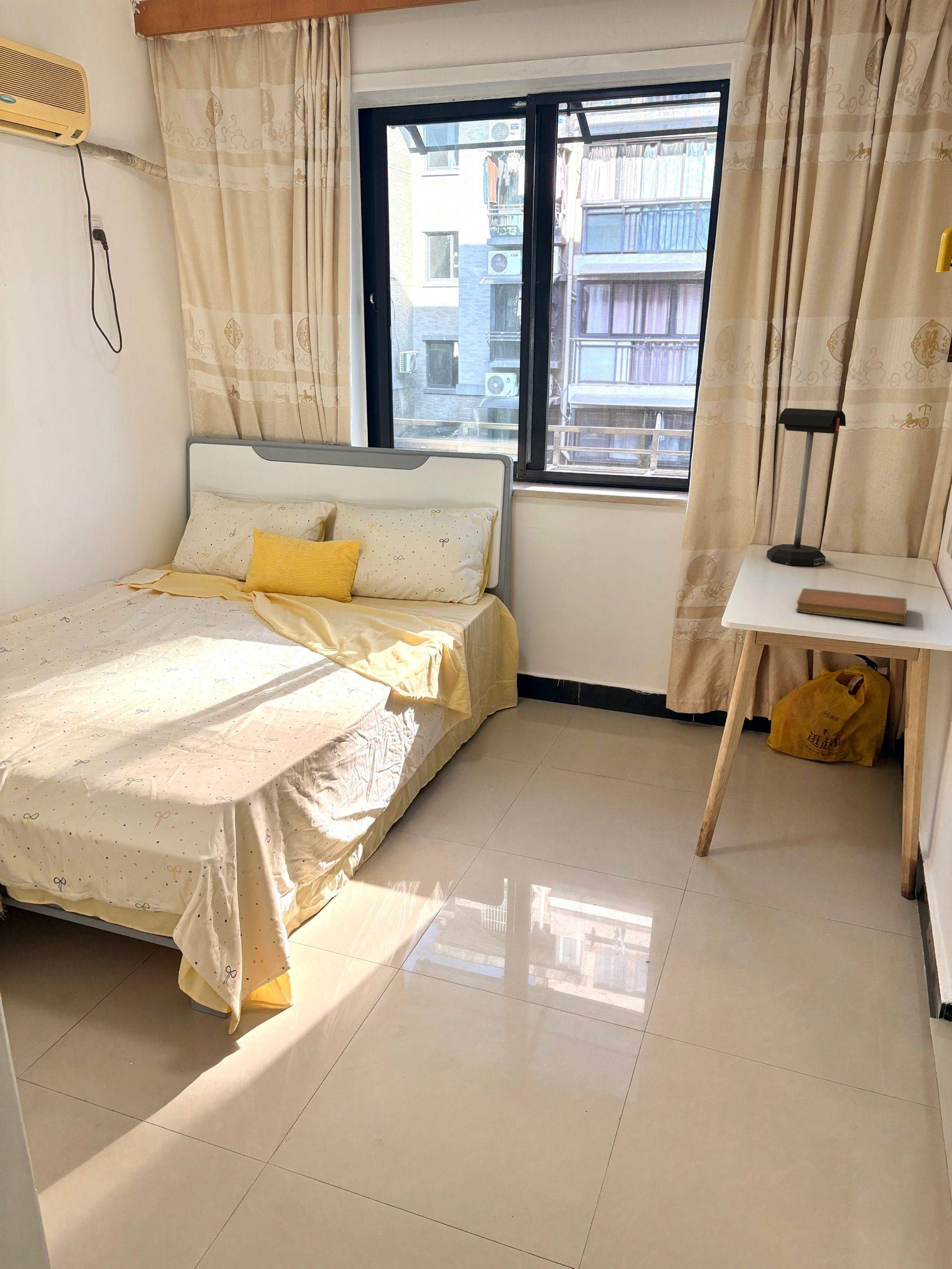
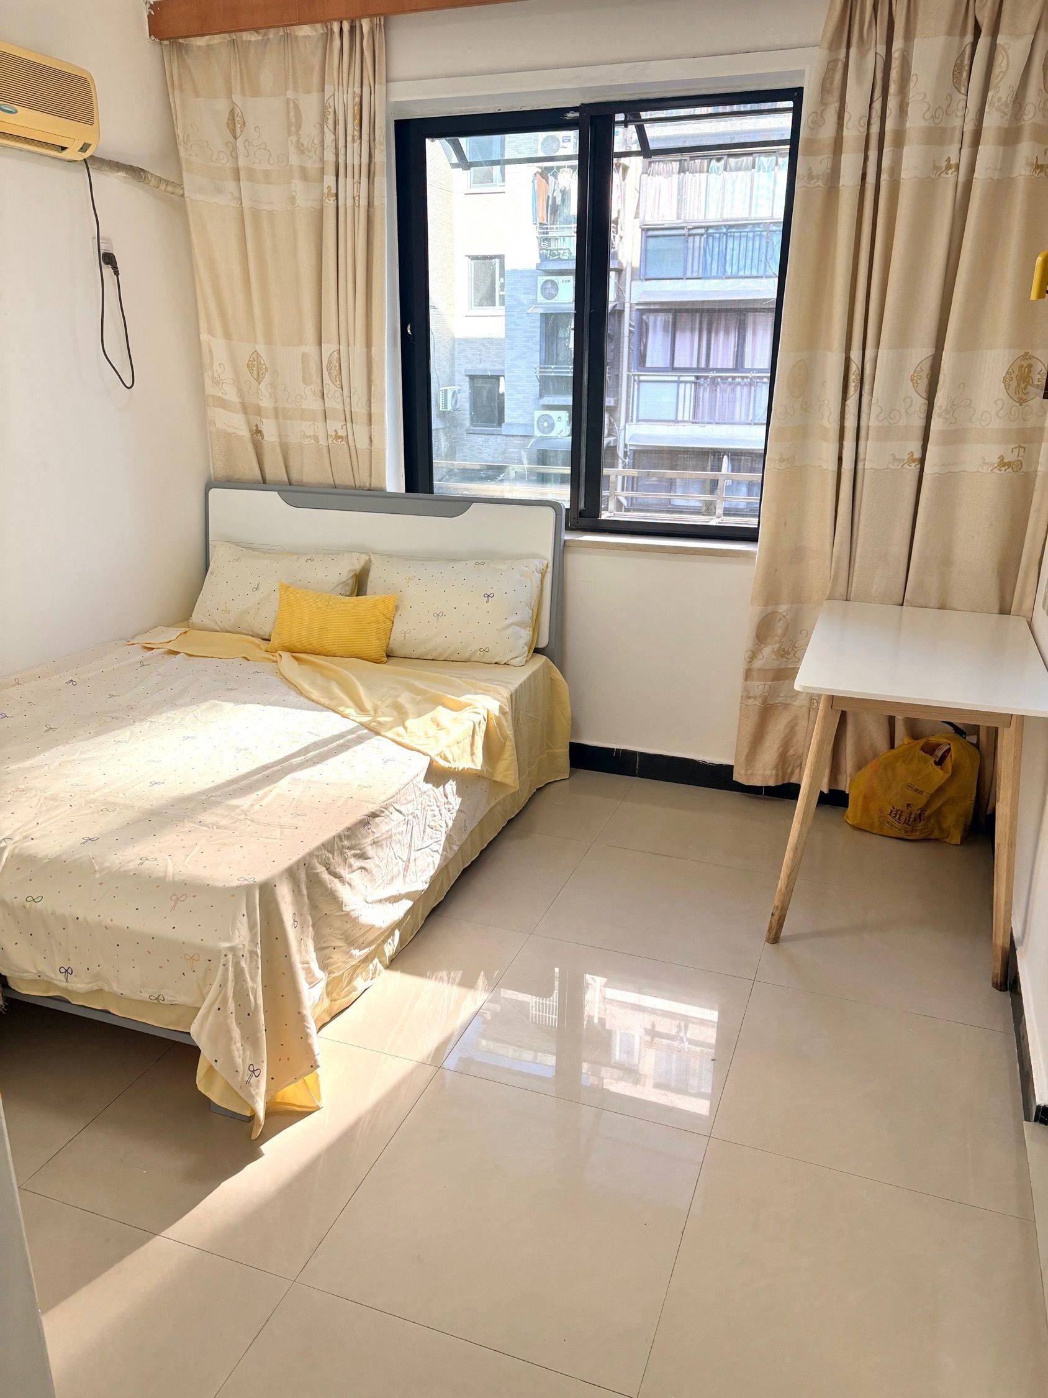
- notebook (852, 605)
- mailbox (803, 486)
